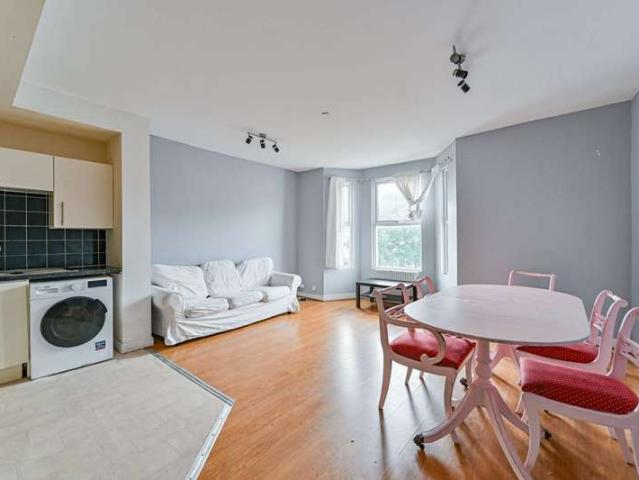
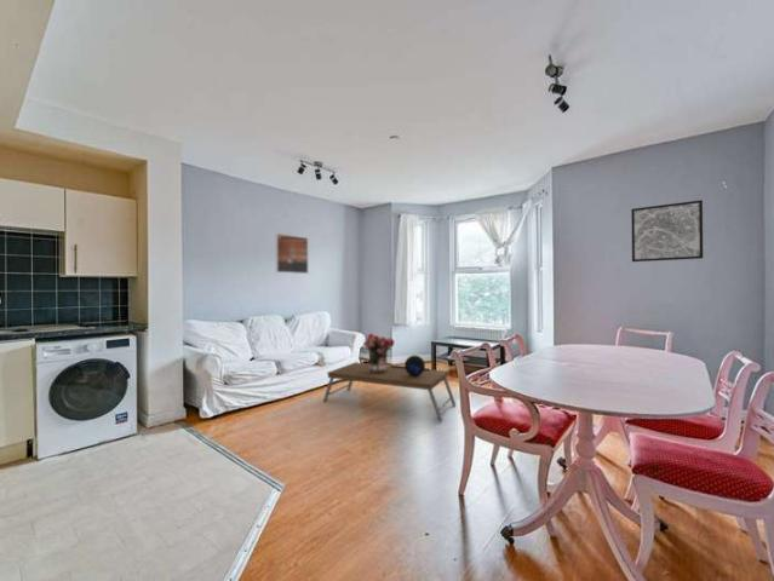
+ coffee table (388, 384)
+ decorative sphere (414, 363)
+ bouquet (379, 350)
+ wall art (665, 232)
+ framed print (292, 254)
